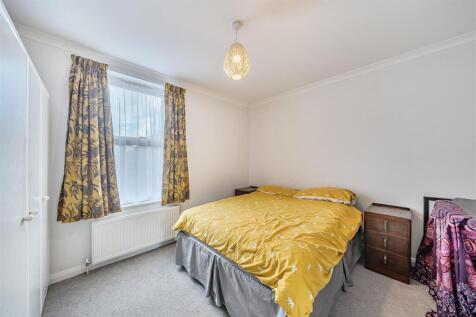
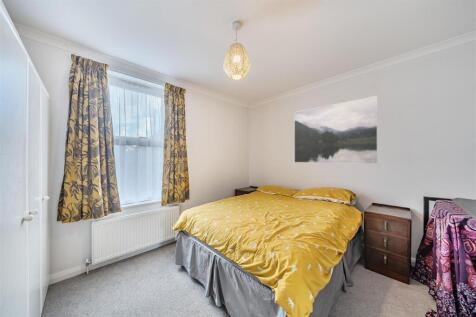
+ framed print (329, 134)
